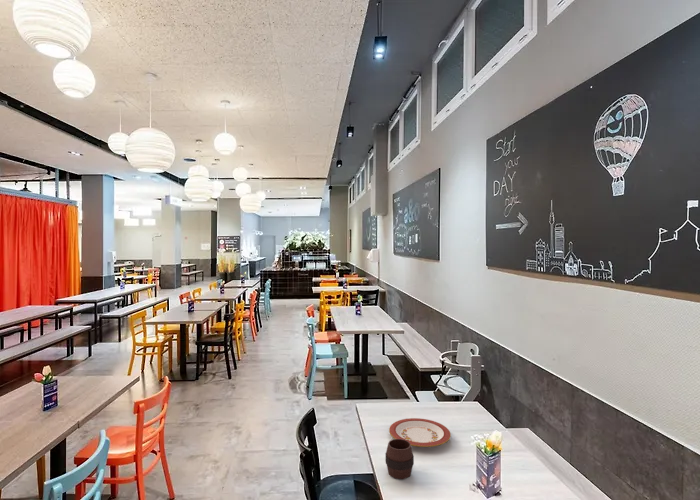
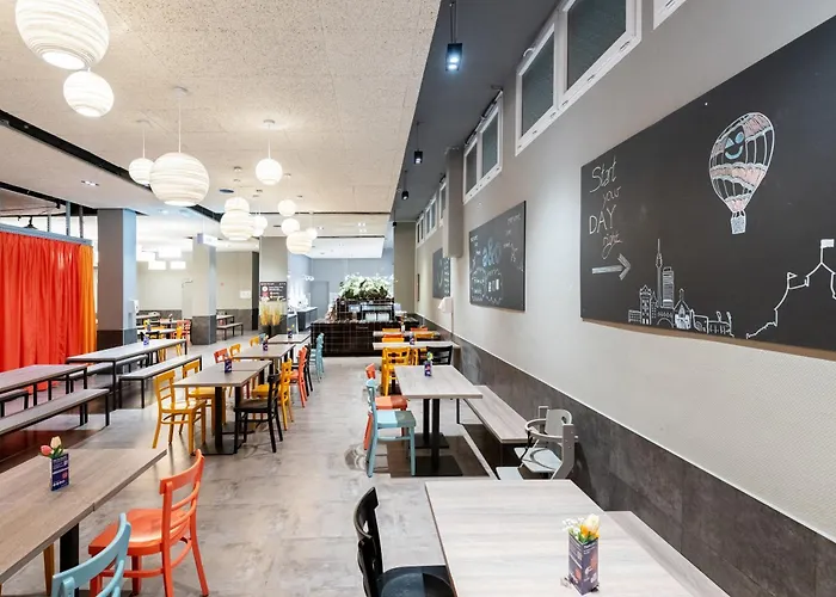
- plate (419, 433)
- cup (399, 458)
